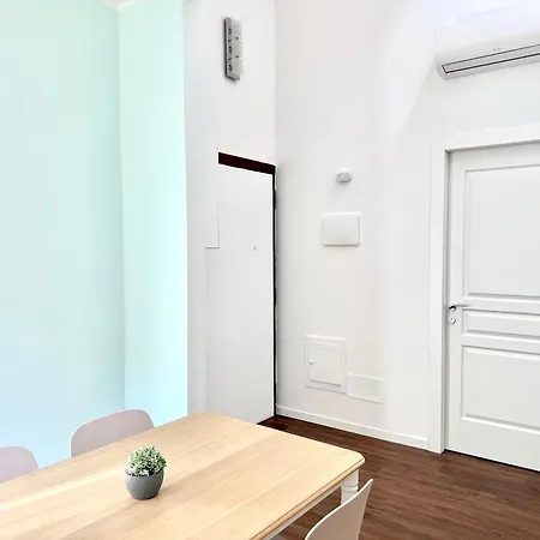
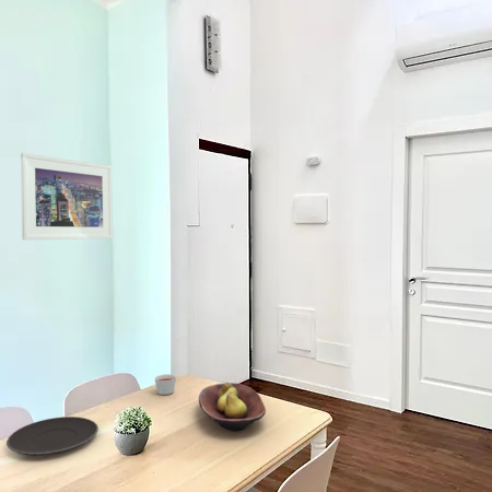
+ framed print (70, 199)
+ plate (54, 436)
+ fruit bowl (231, 401)
+ candle (165, 385)
